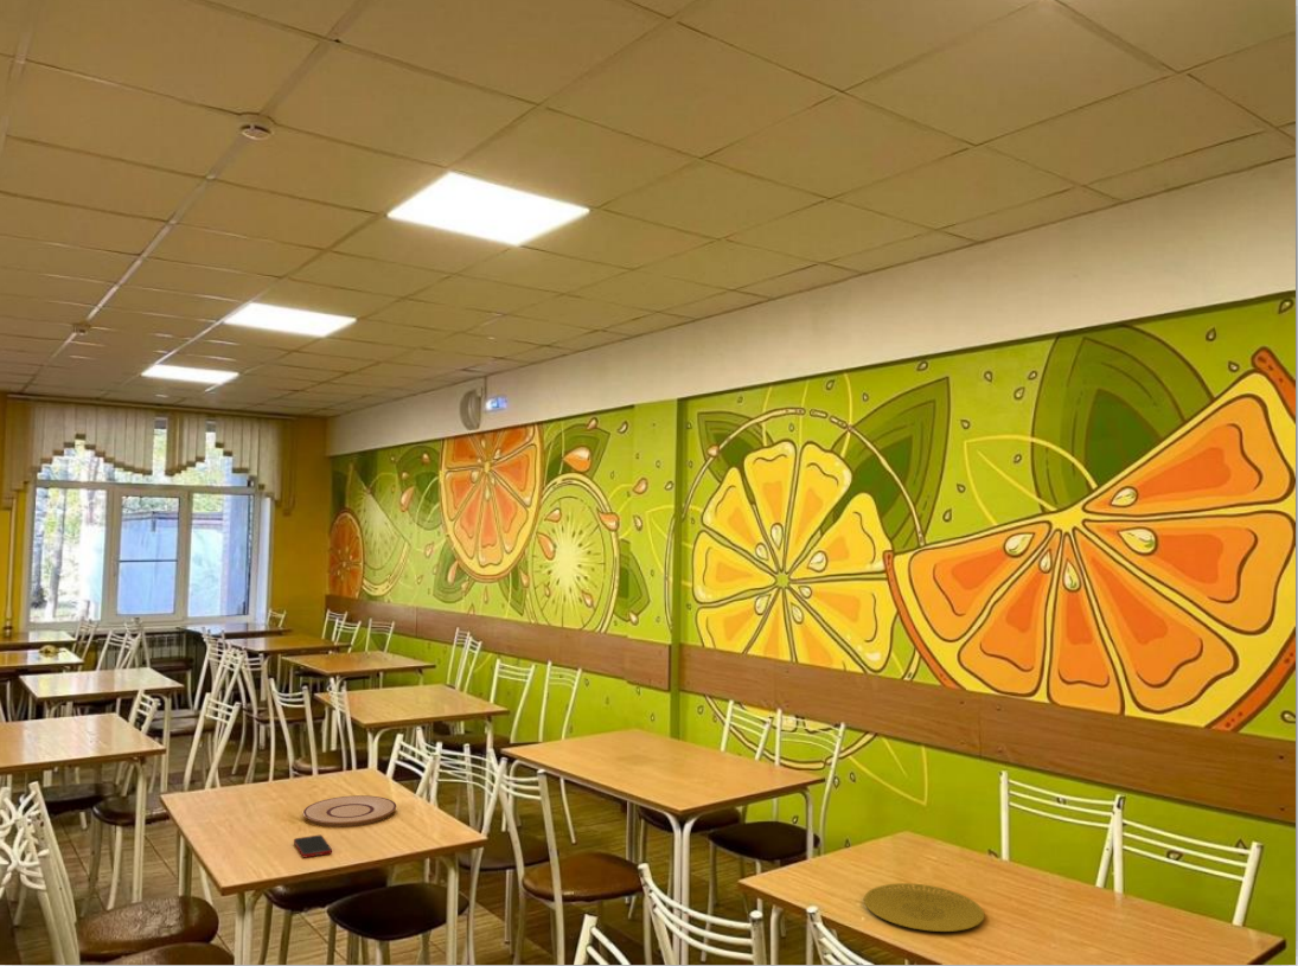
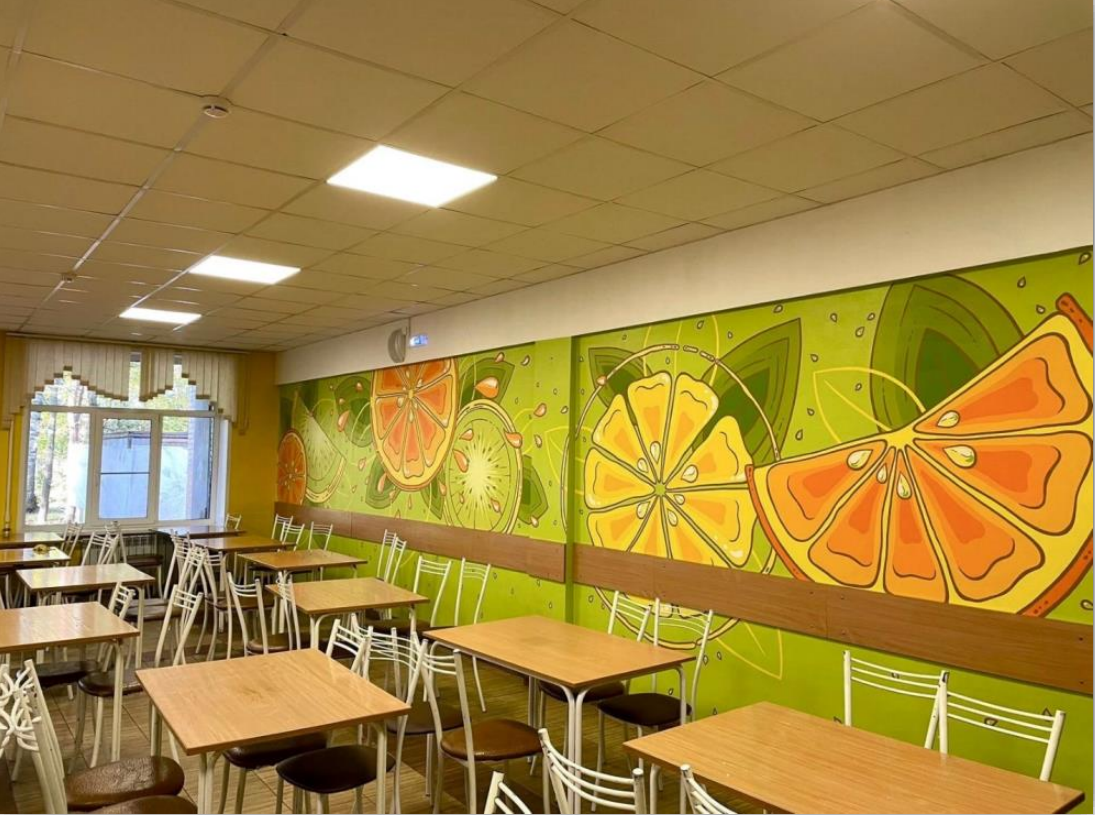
- cell phone (312, 845)
- plate (922, 907)
- plate (350, 811)
